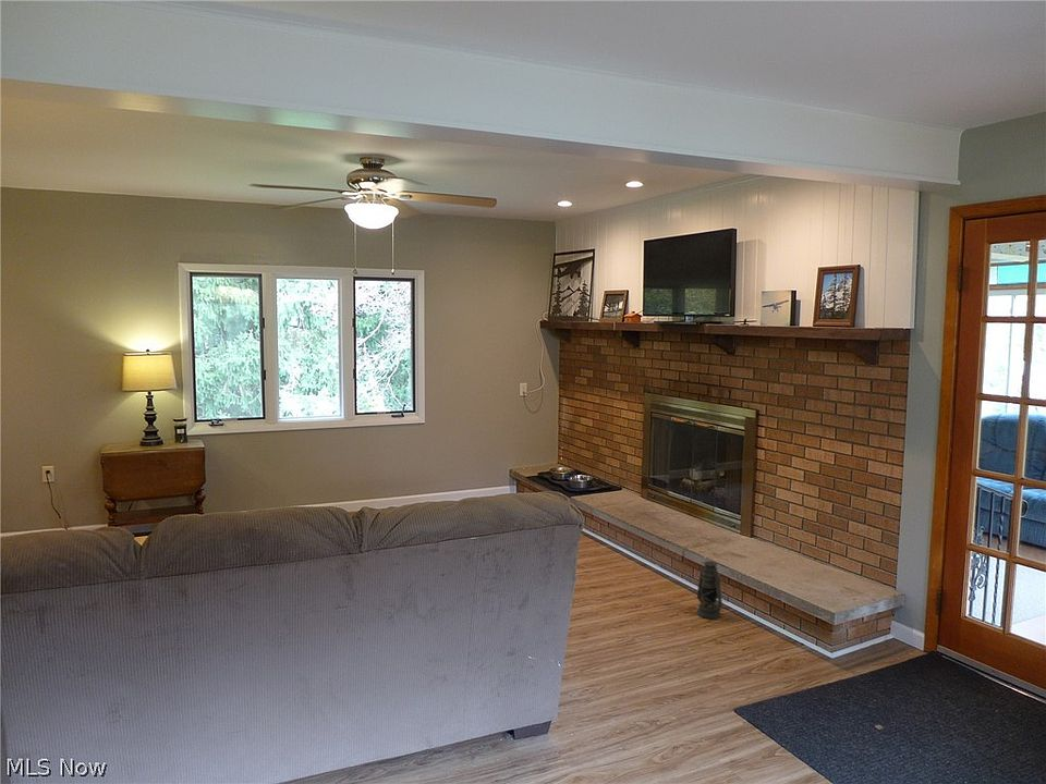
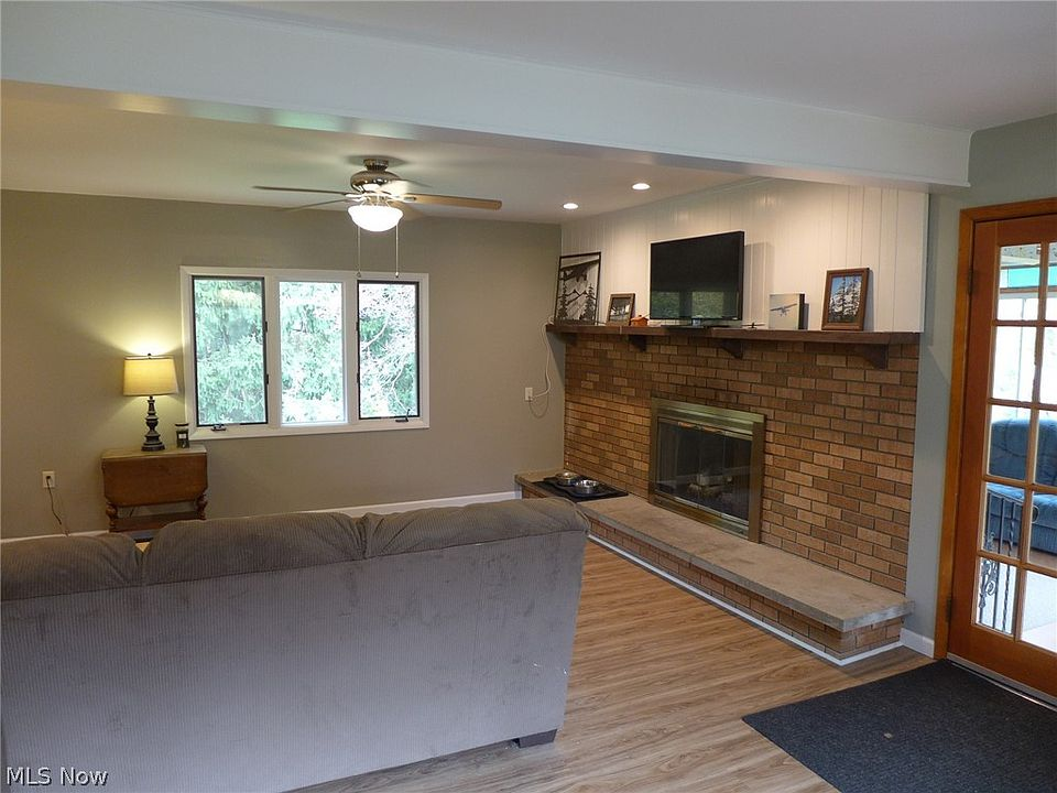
- lantern (710, 587)
